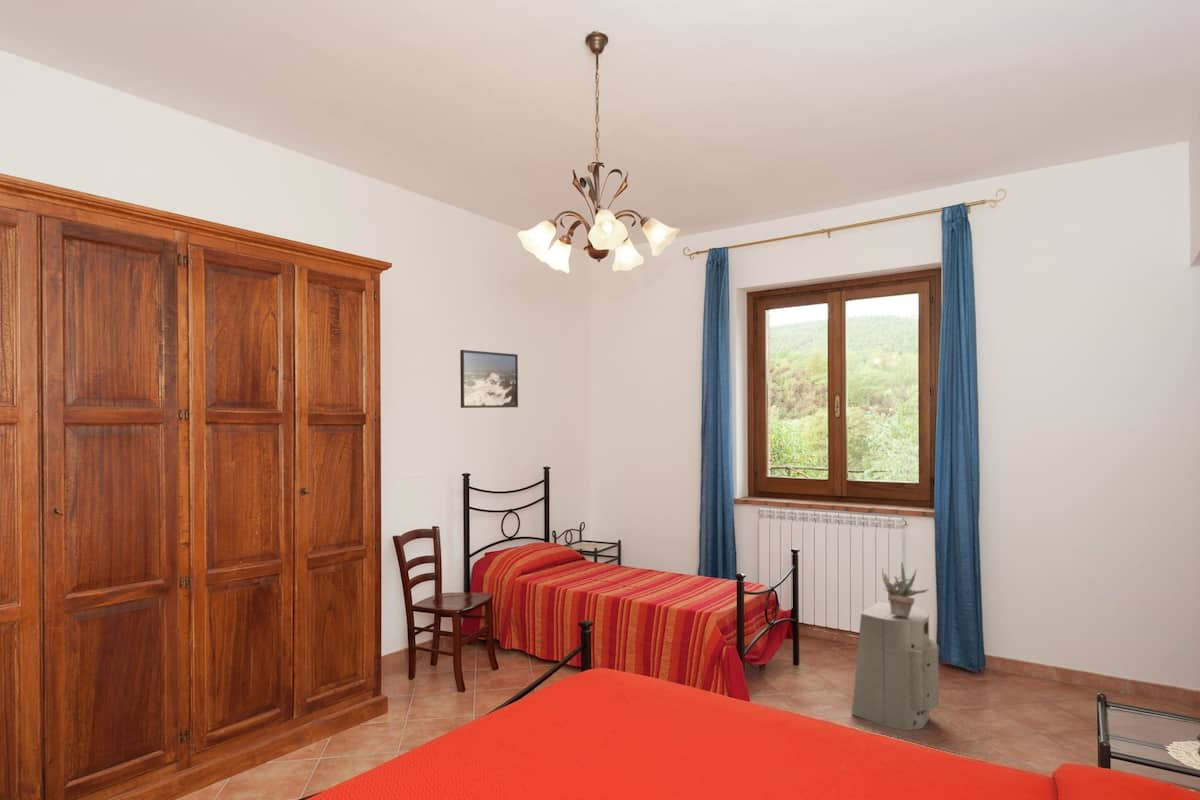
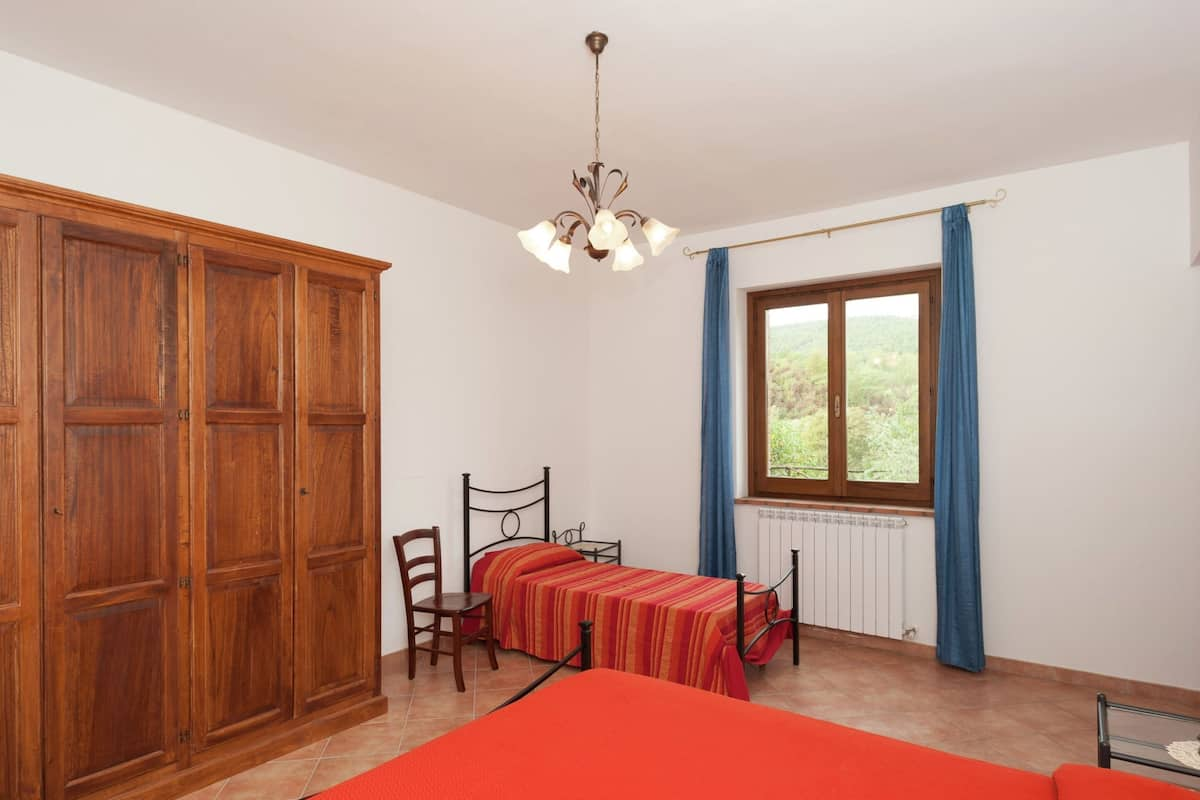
- fan (896, 663)
- succulent plant (905, 587)
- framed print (490, 379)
